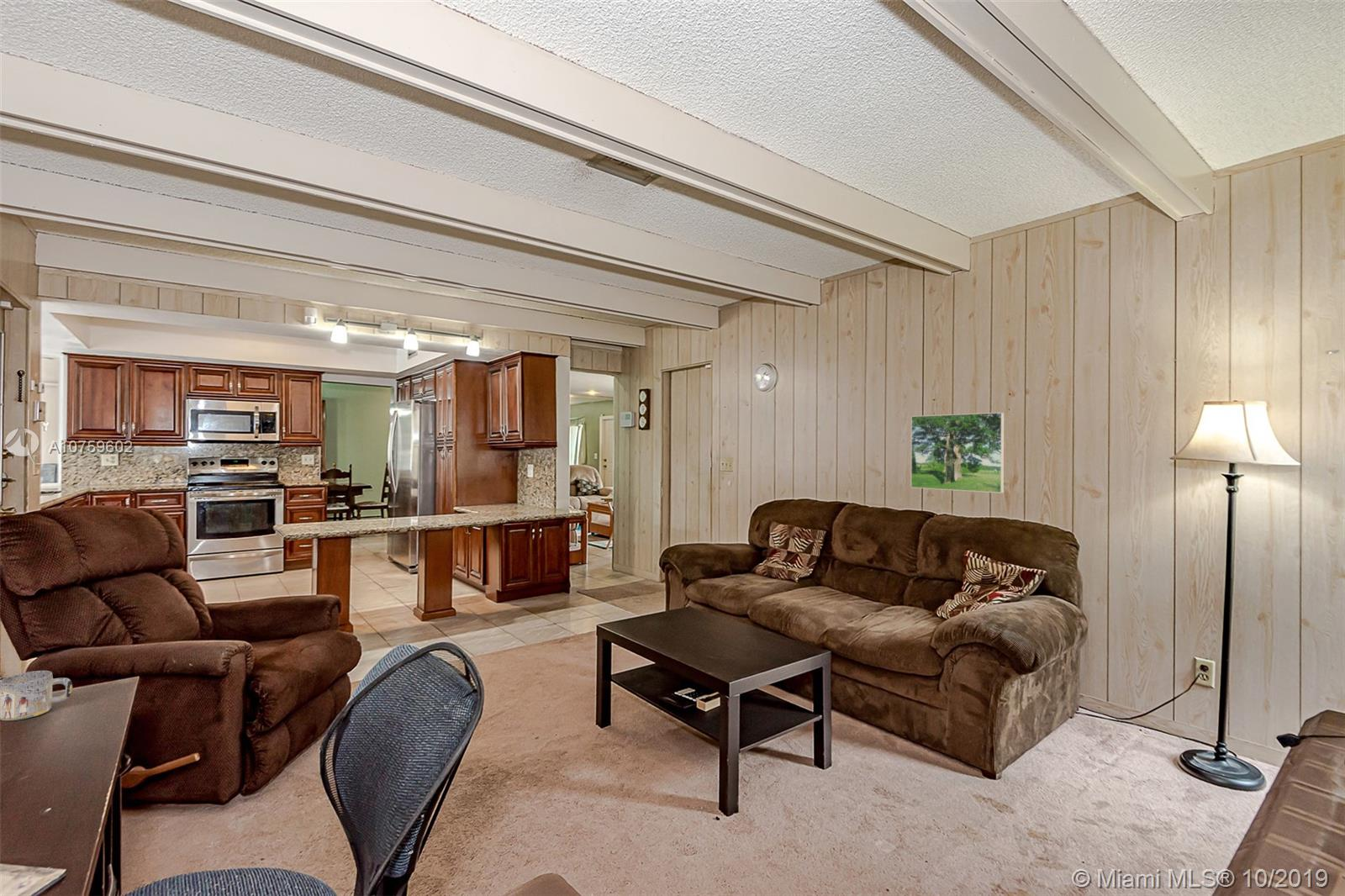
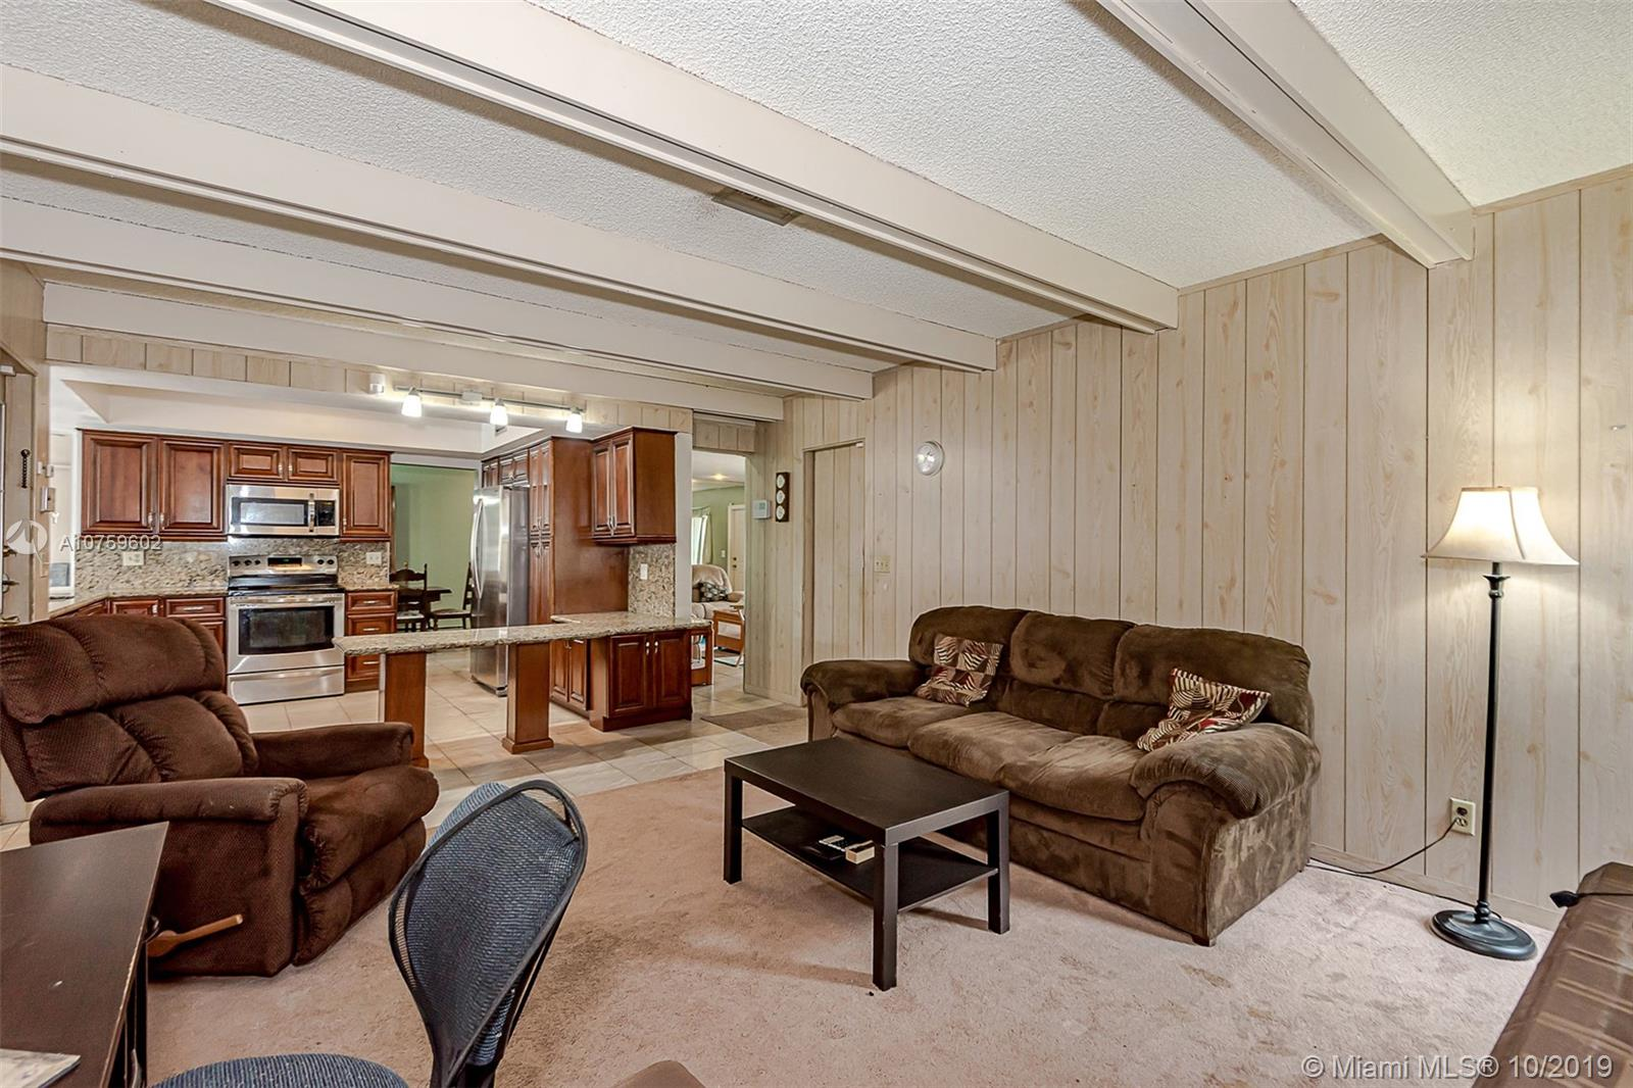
- mug (36, 693)
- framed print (954, 452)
